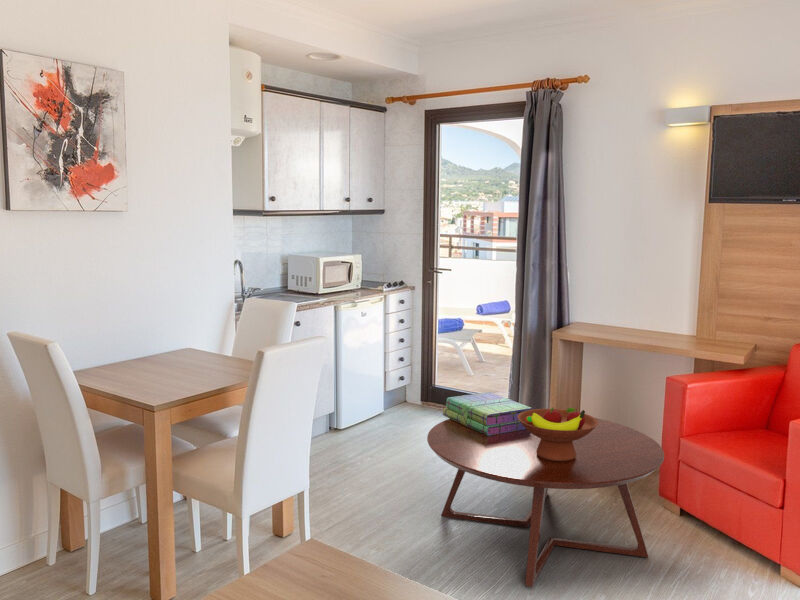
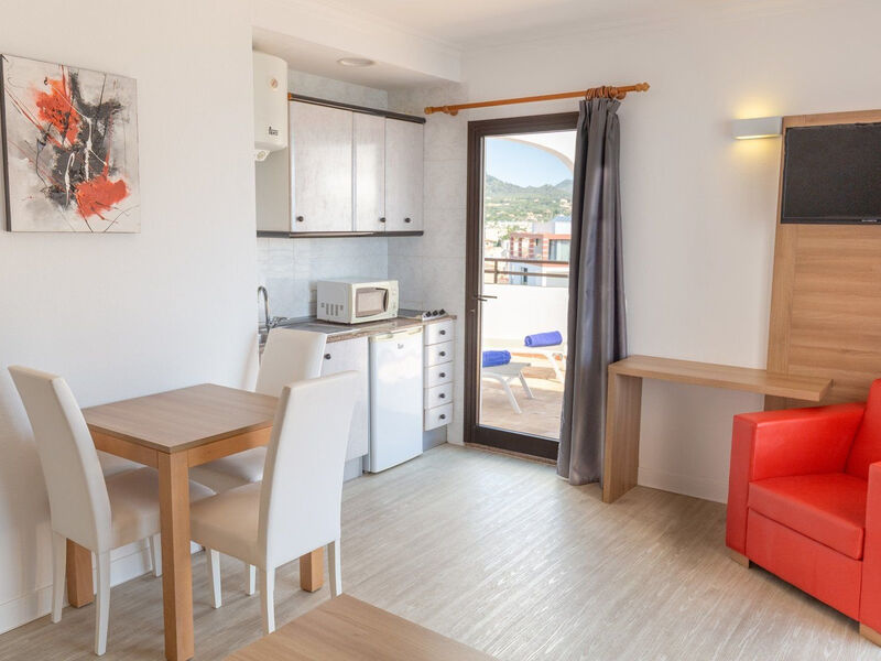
- fruit bowl (556, 429)
- coffee table (540, 487)
- stack of books (487, 411)
